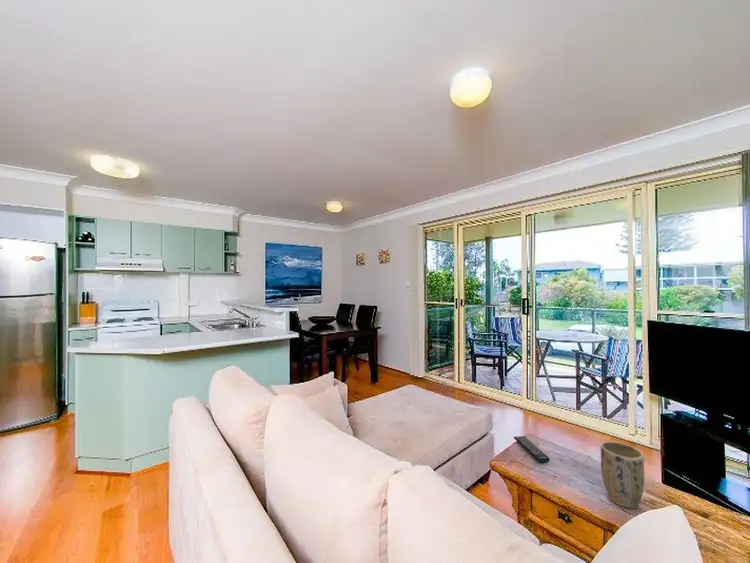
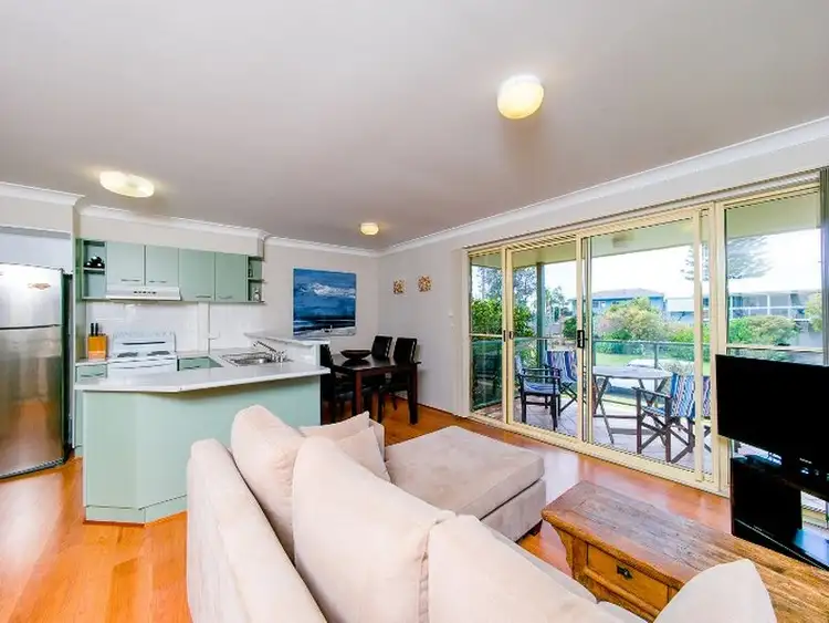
- remote control (530, 448)
- plant pot (621, 474)
